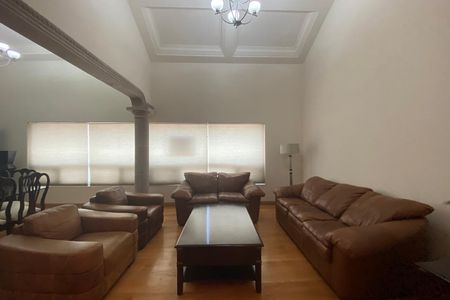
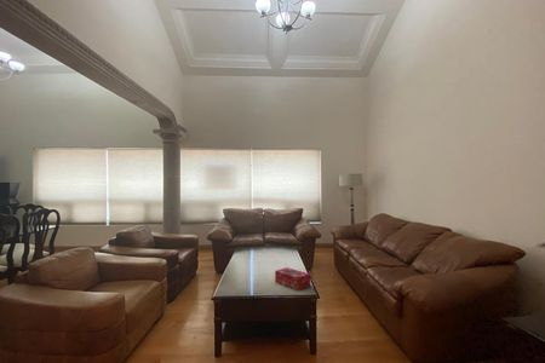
+ tissue box (292, 277)
